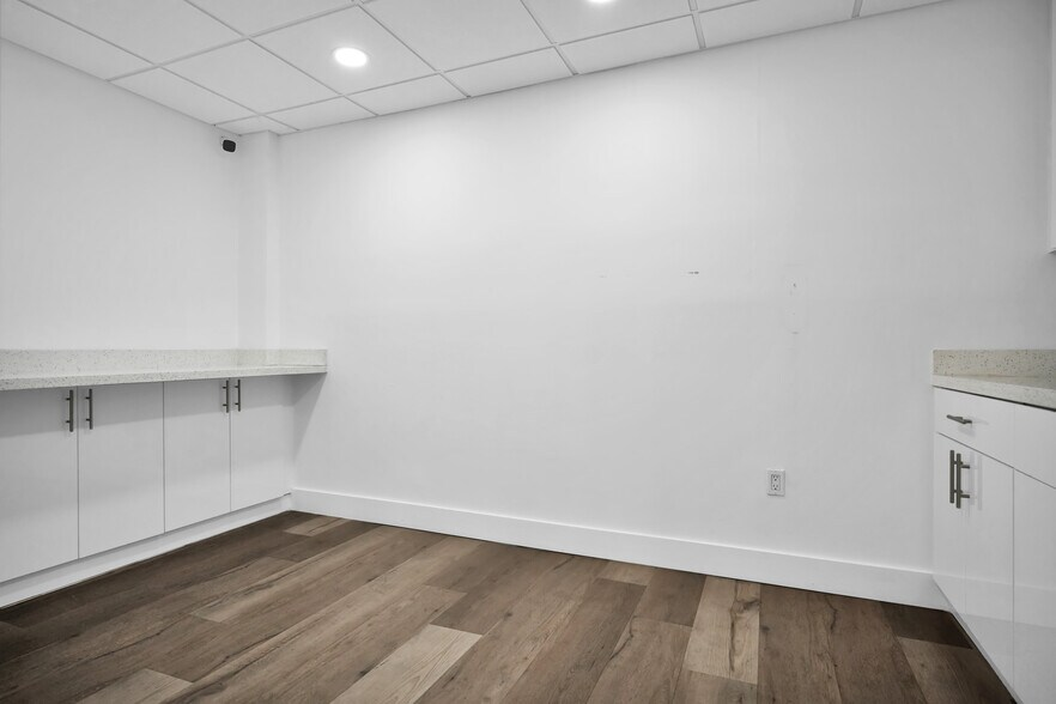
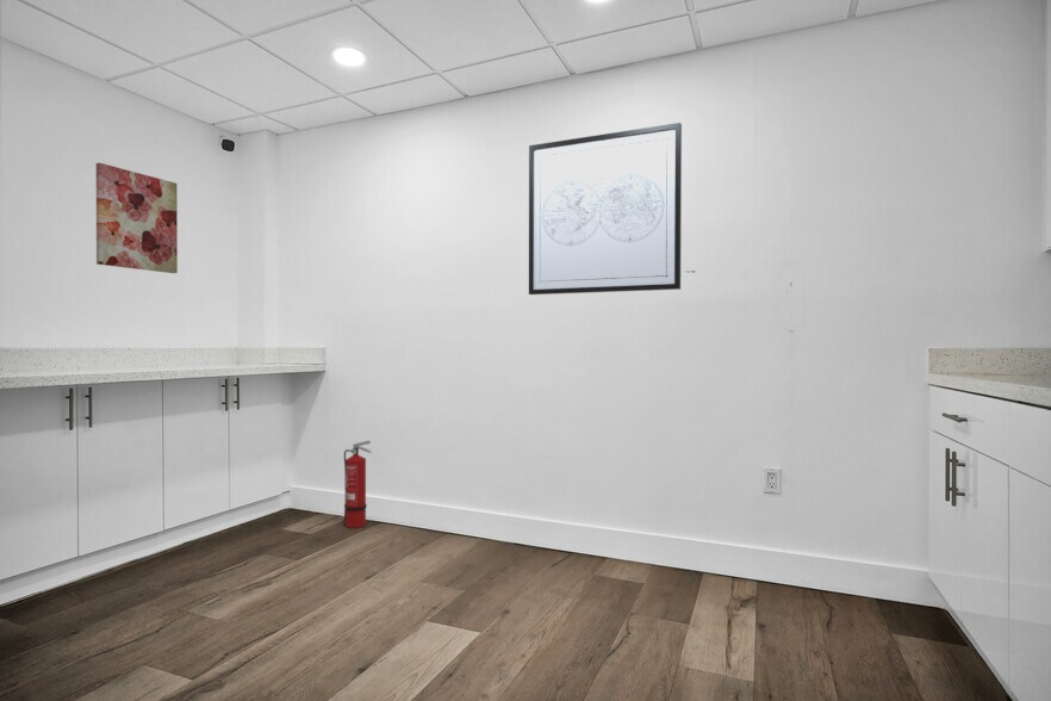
+ wall art (138, 221)
+ fire extinguisher (357, 482)
+ wall art (601, 213)
